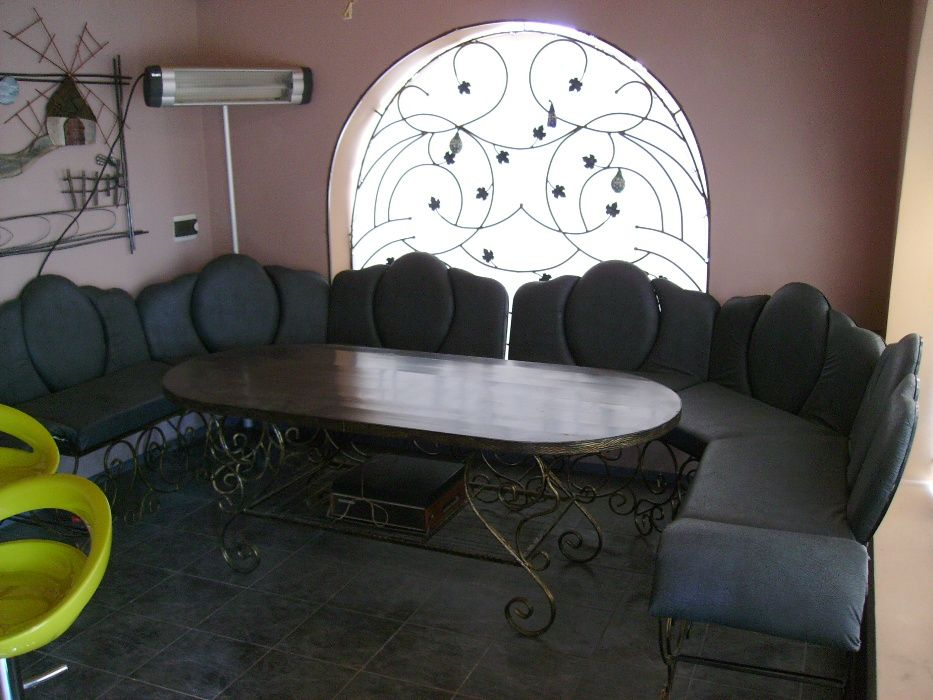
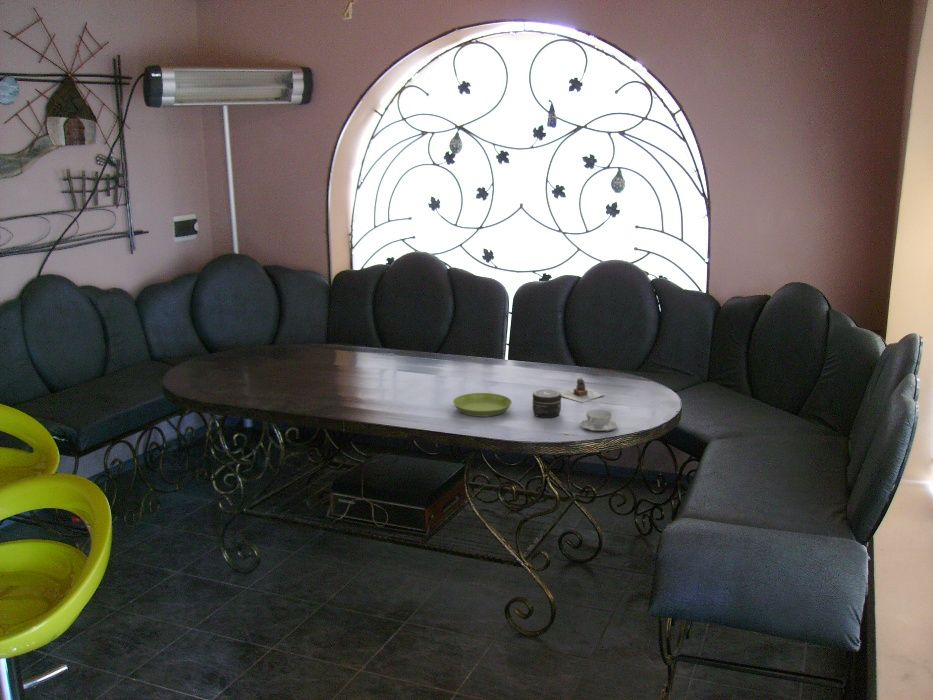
+ jar (546, 403)
+ teapot (580, 386)
+ saucer (482, 405)
+ chinaware (598, 420)
